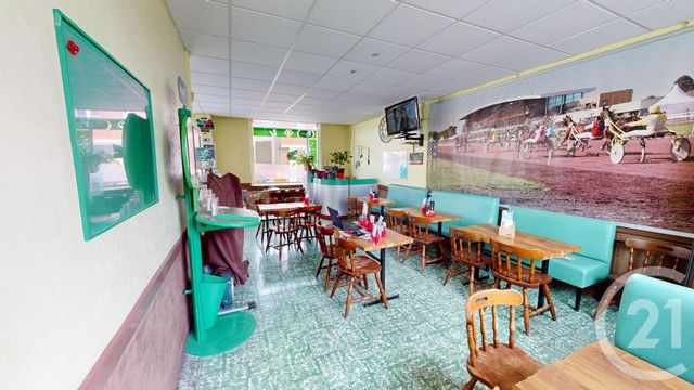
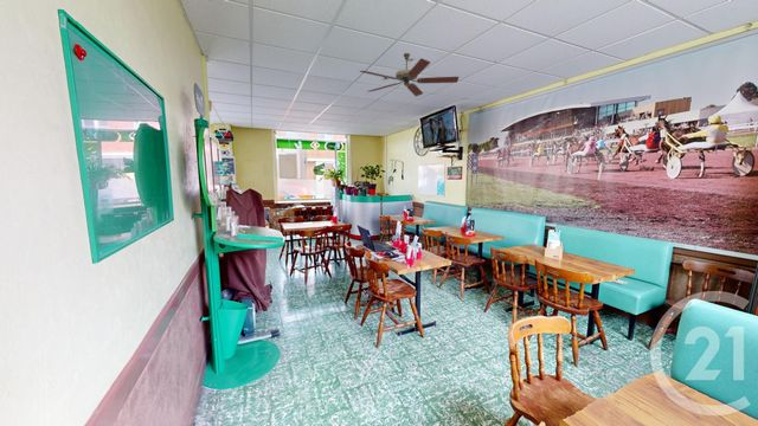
+ ceiling fan (410, 70)
